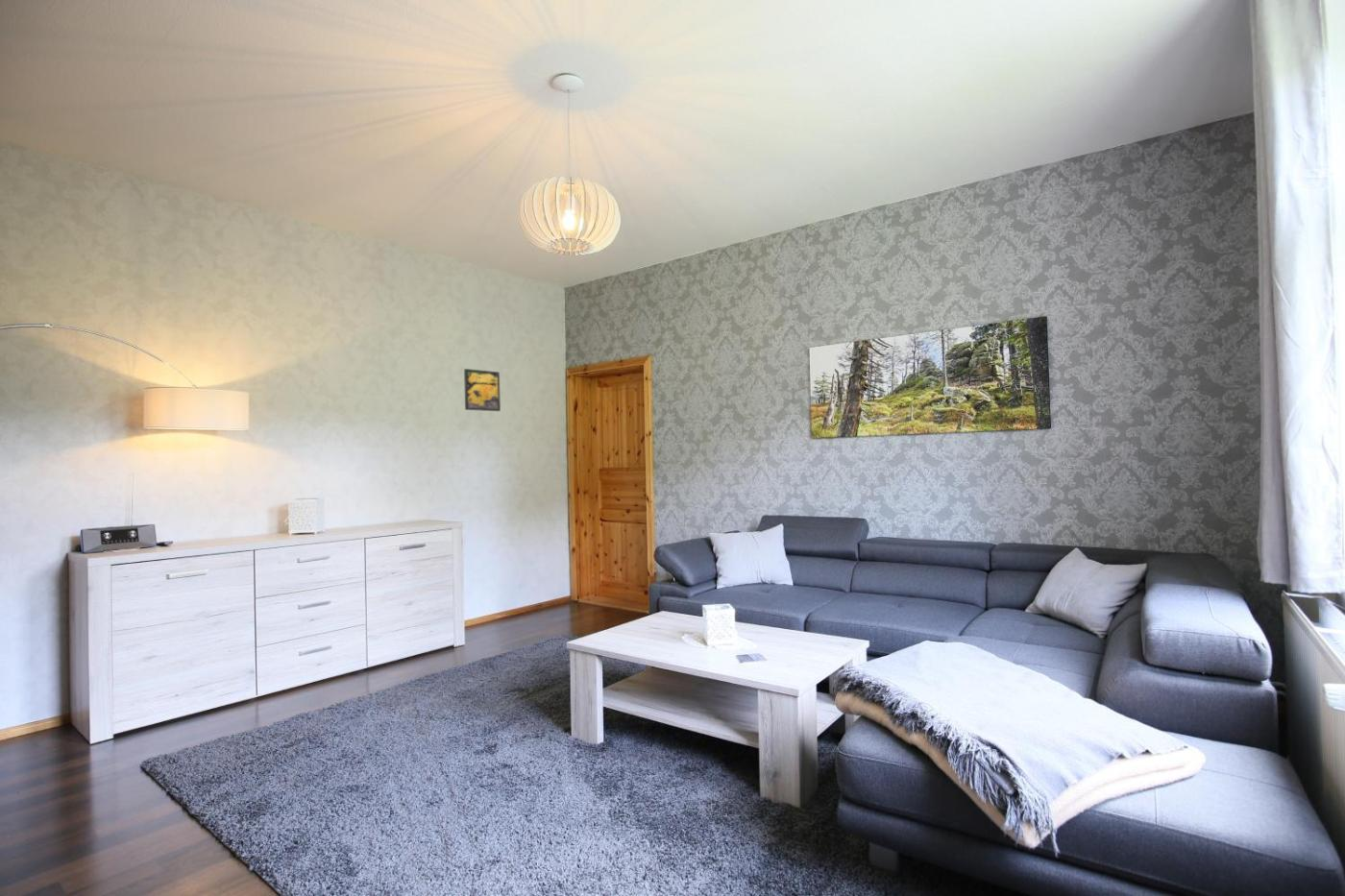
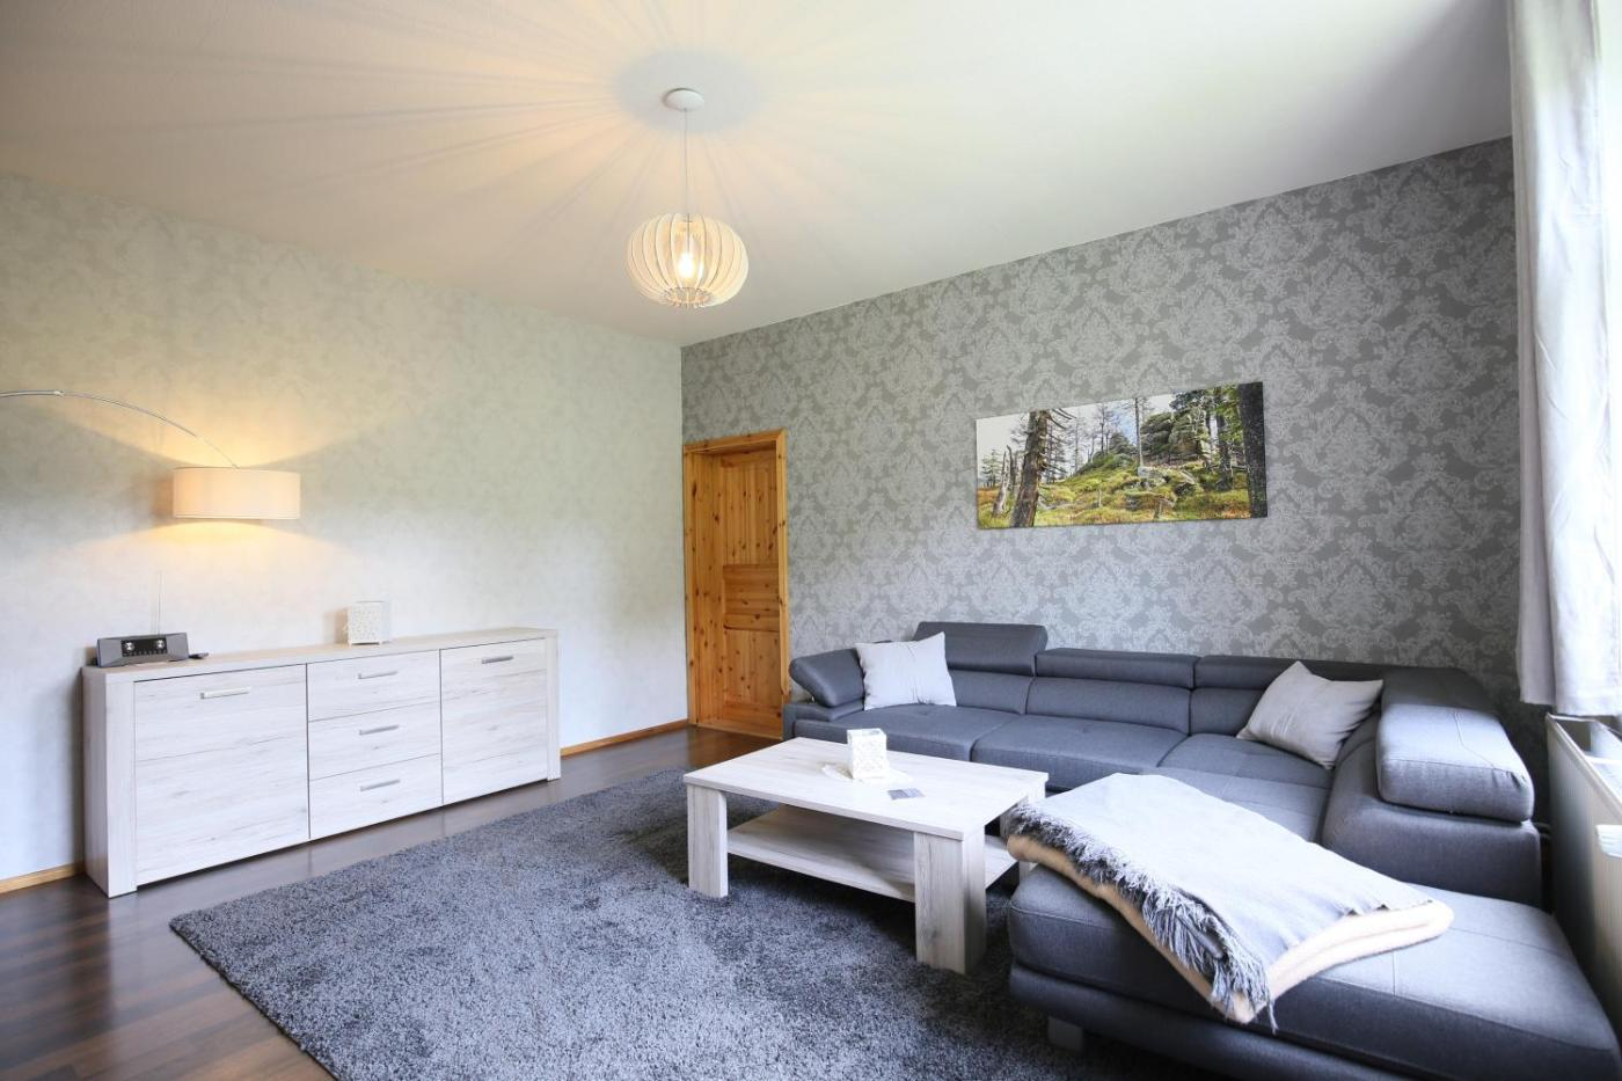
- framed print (482, 390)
